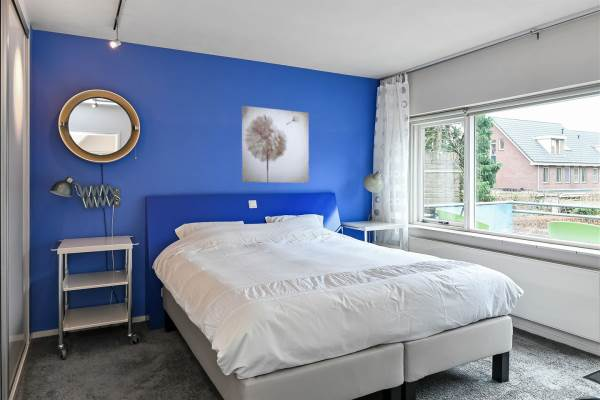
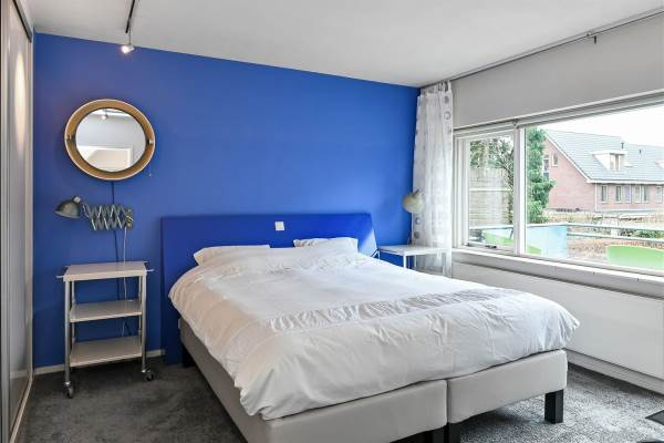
- wall art (276, 146)
